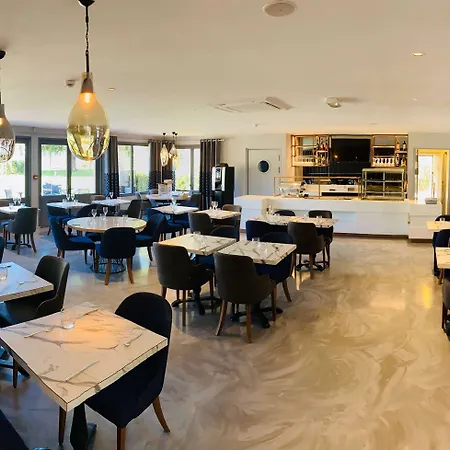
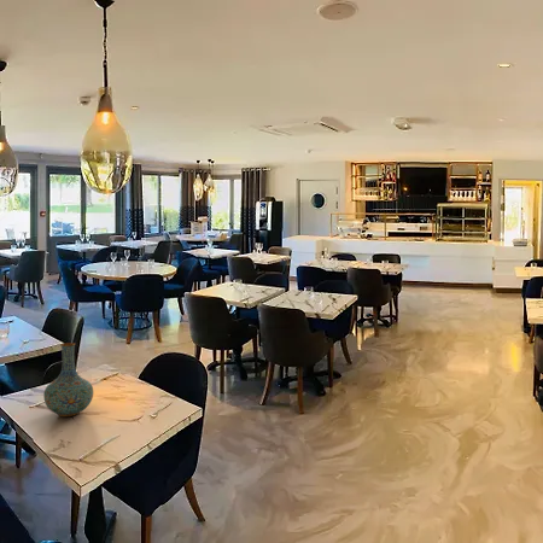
+ vase (68, 379)
